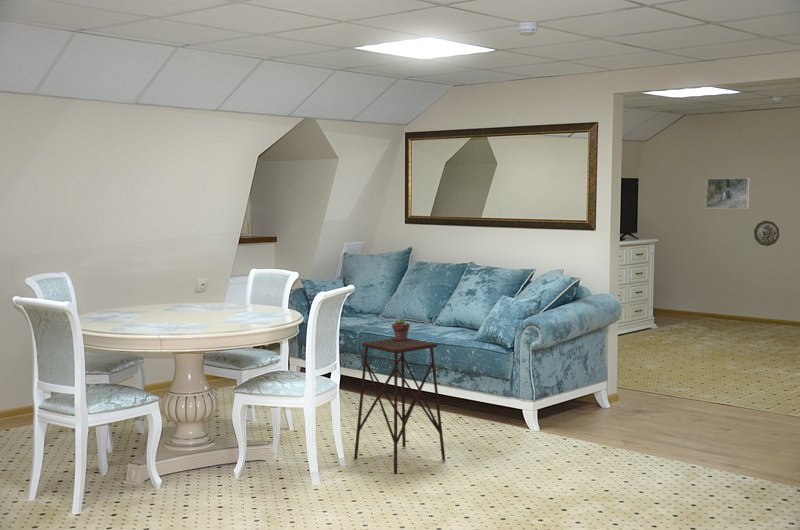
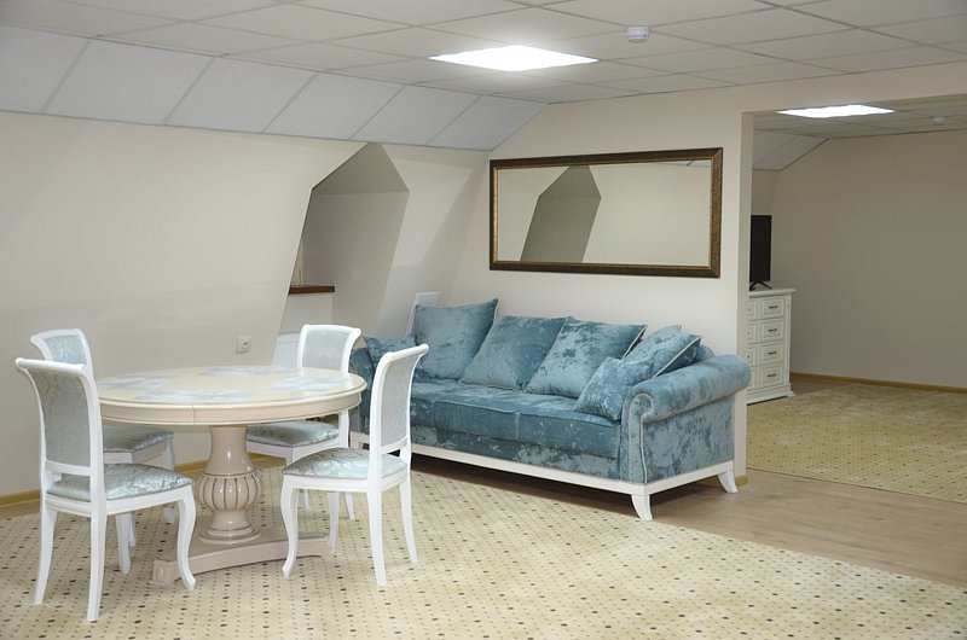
- decorative plate (766, 233)
- side table (396, 401)
- potted succulent (400, 328)
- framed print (727, 193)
